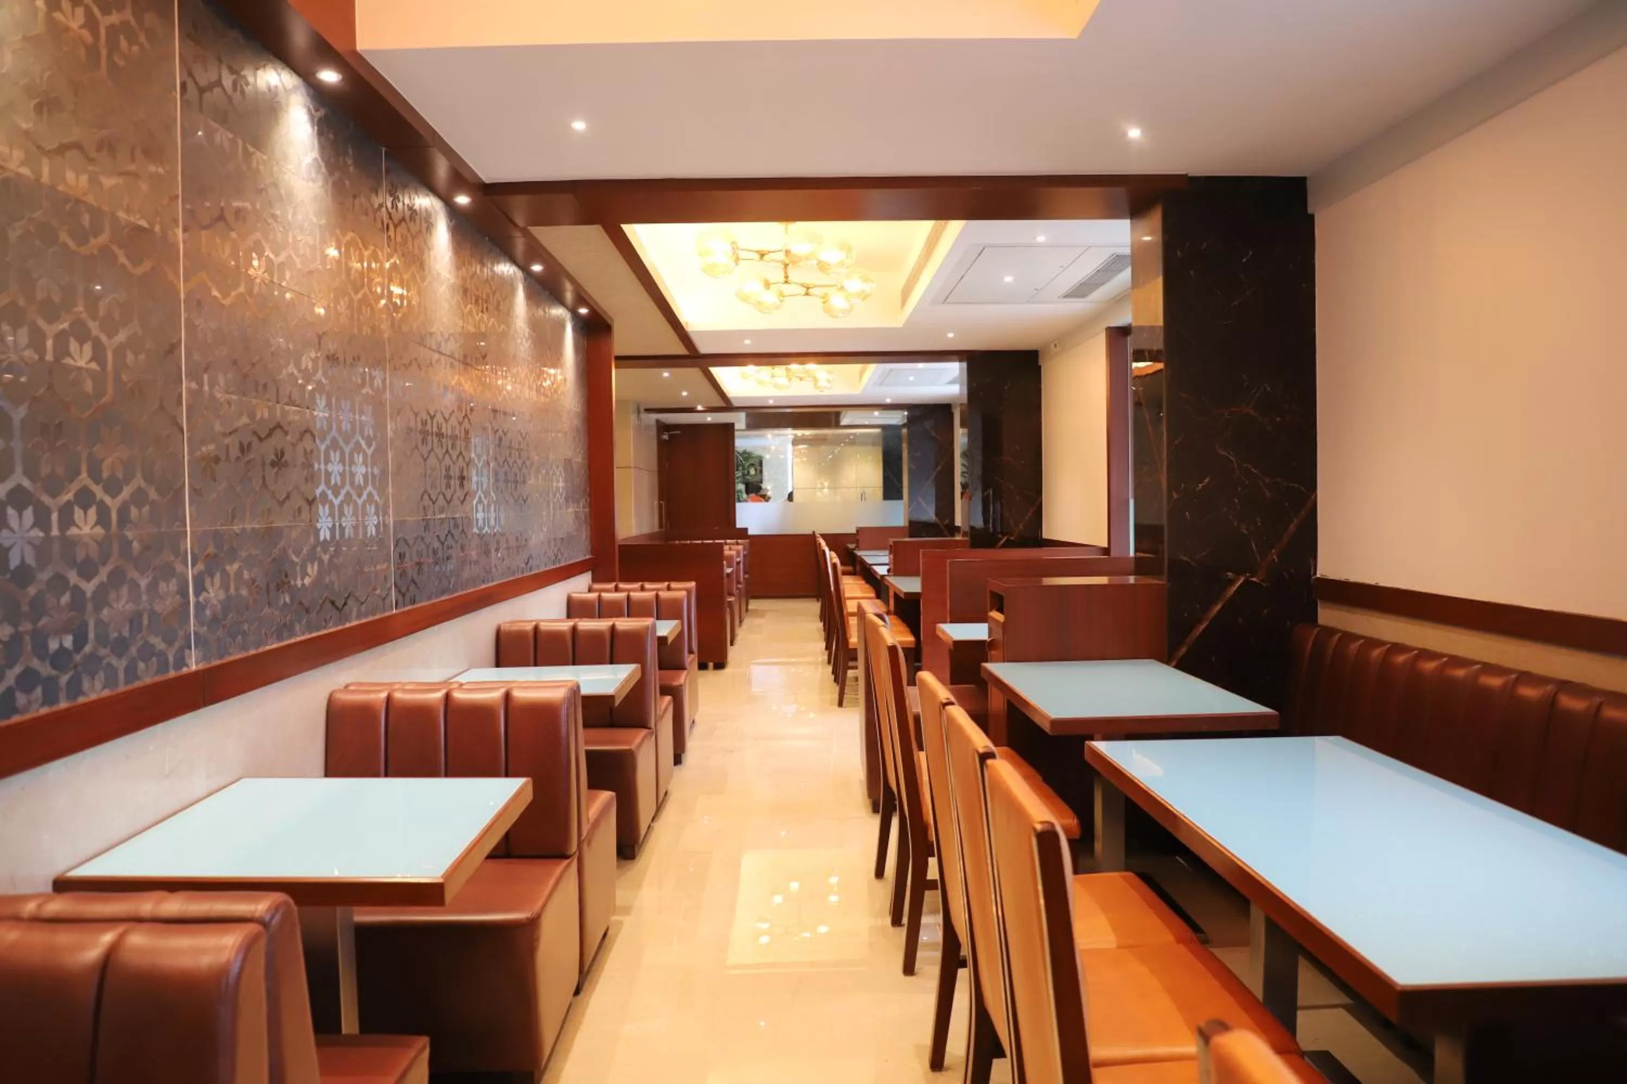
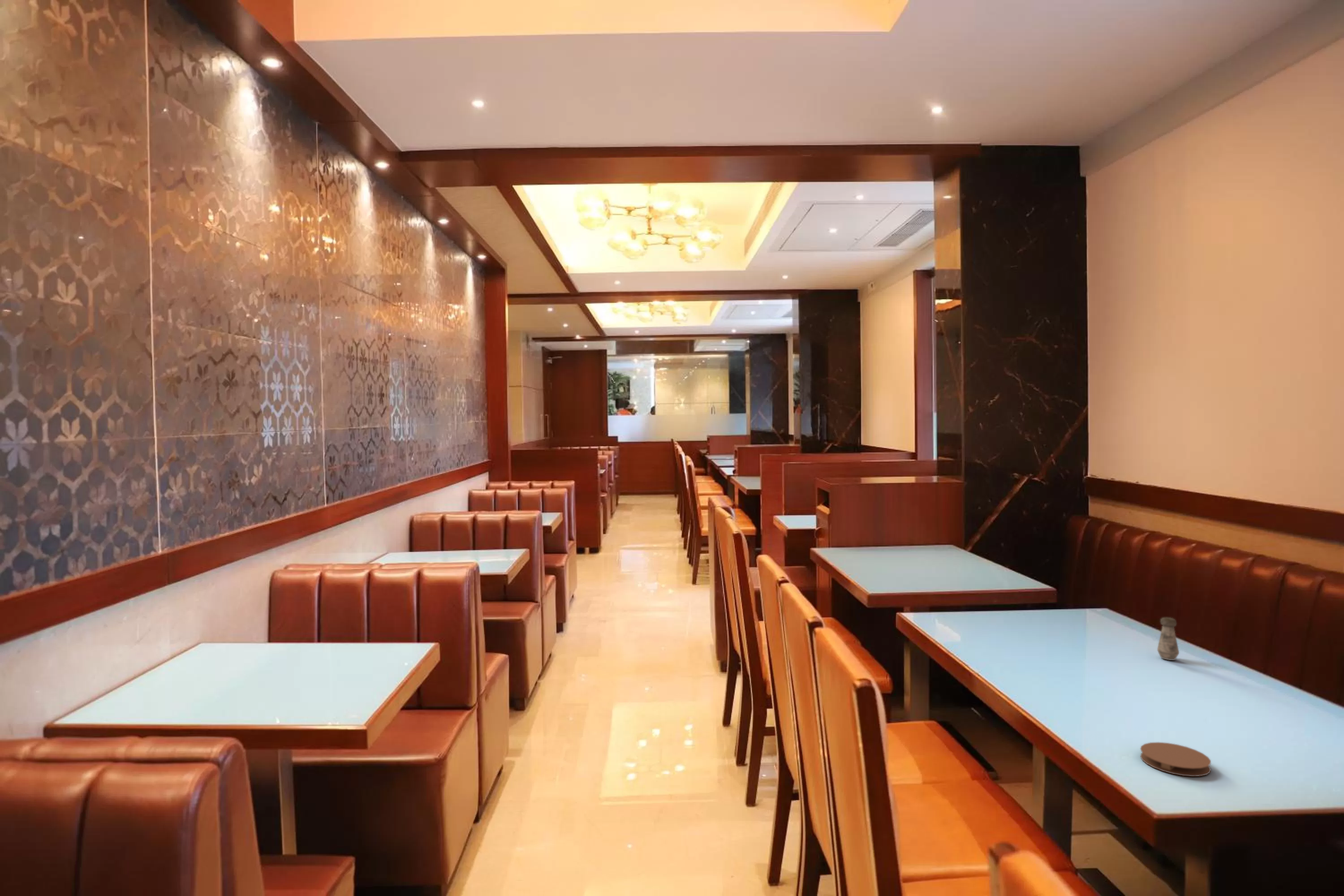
+ salt shaker (1168, 638)
+ coaster (1175, 758)
